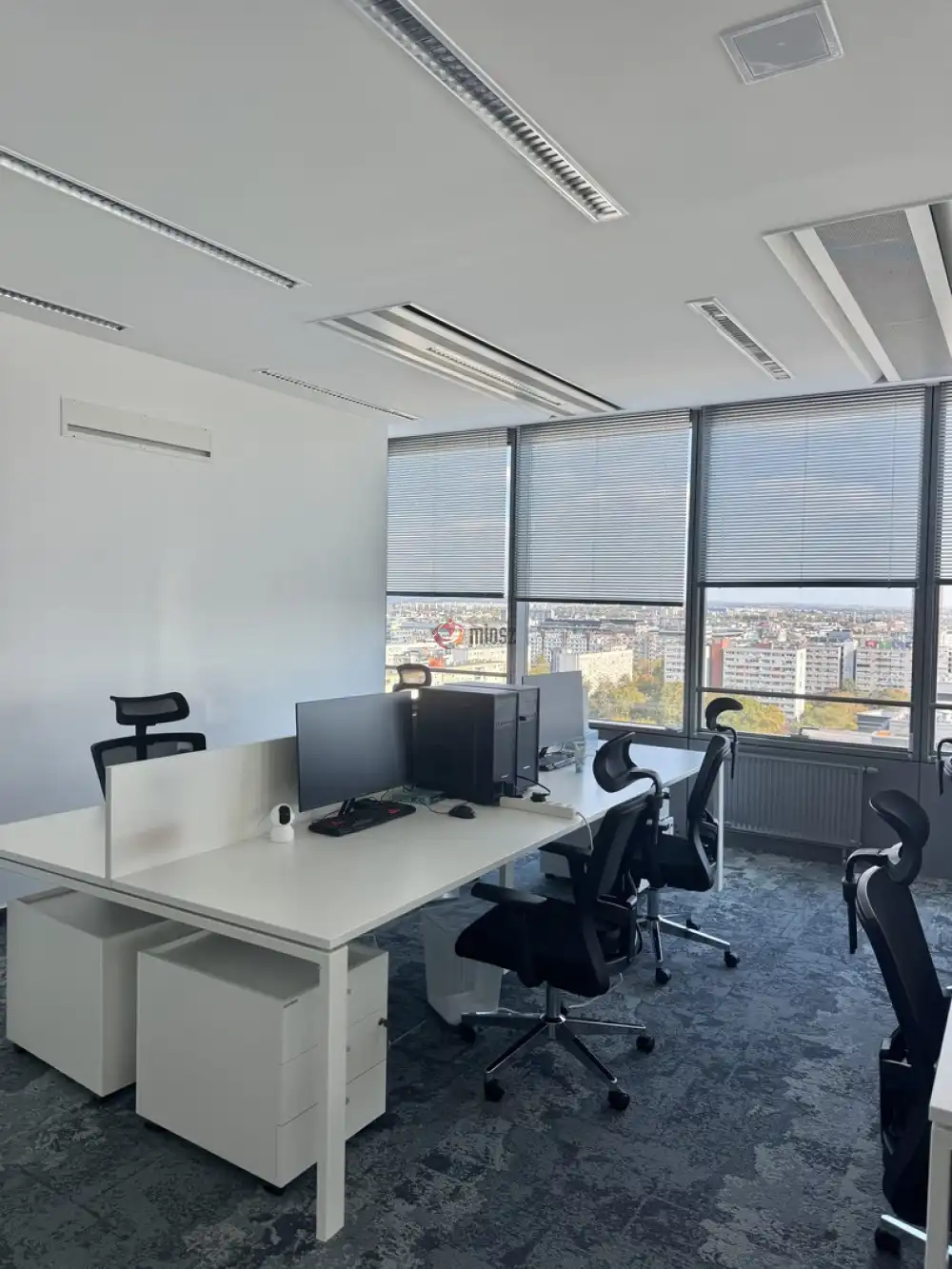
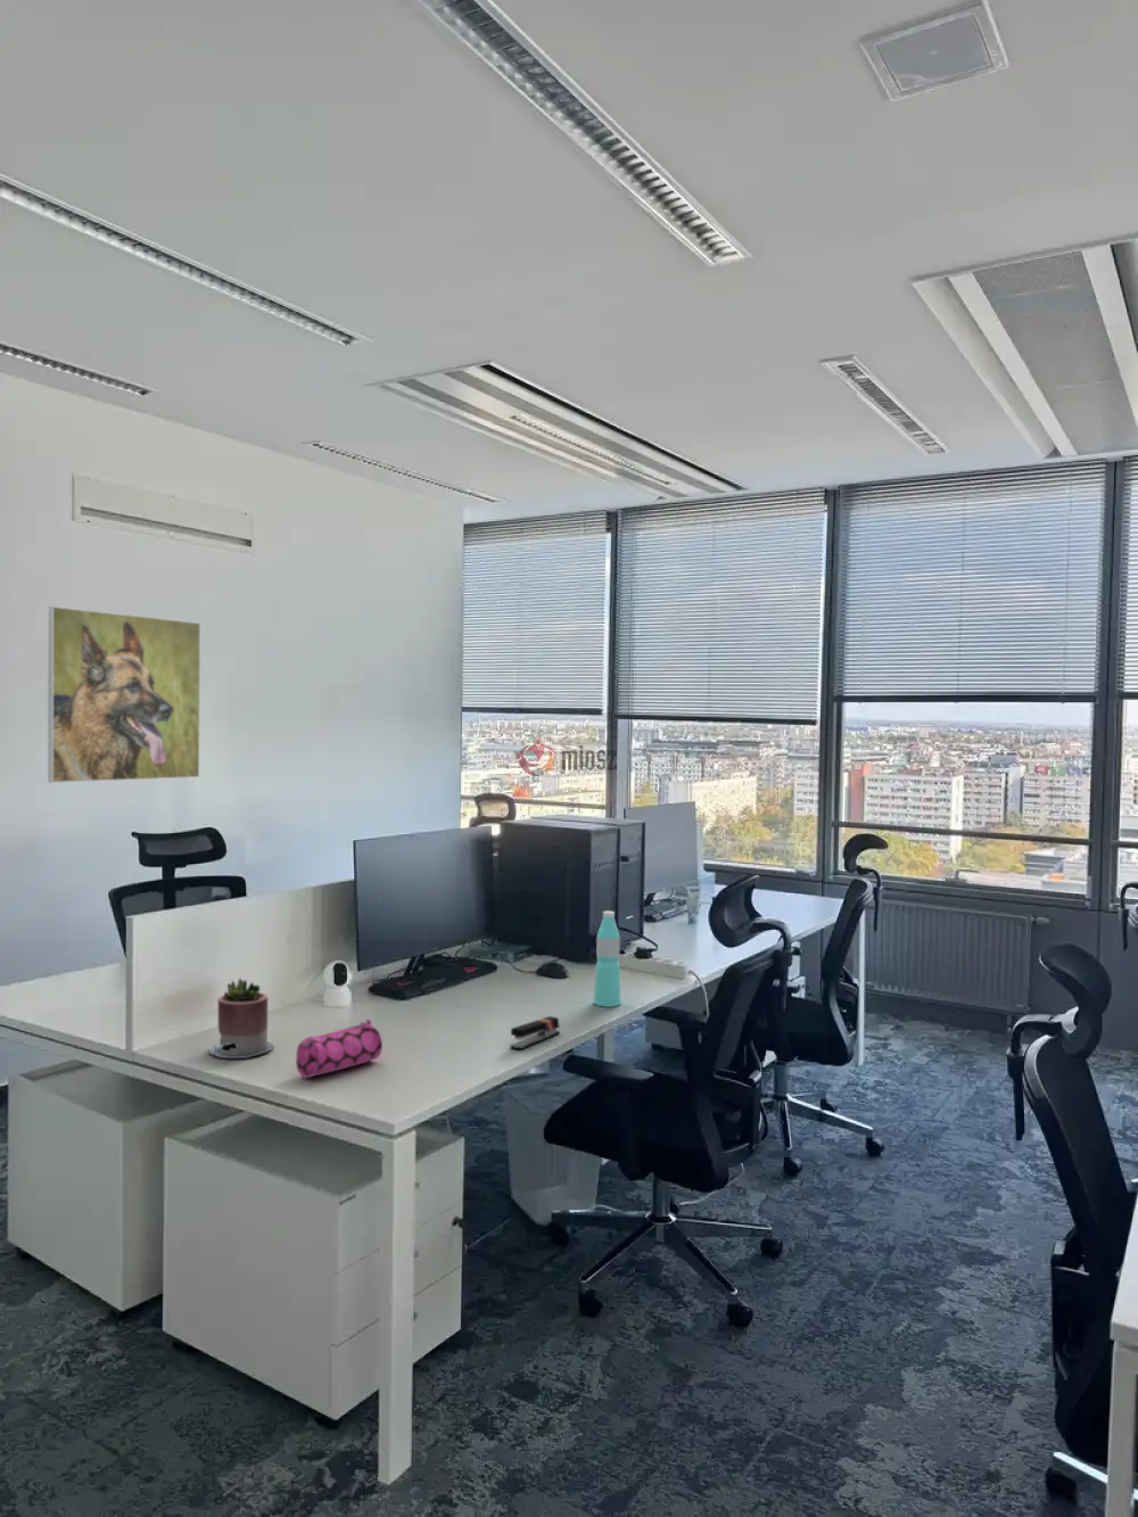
+ succulent planter (241, 1015)
+ stapler (534, 1030)
+ pencil case (338, 1047)
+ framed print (129, 698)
+ water bottle (607, 958)
